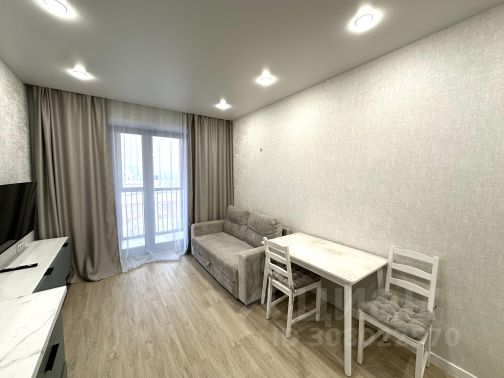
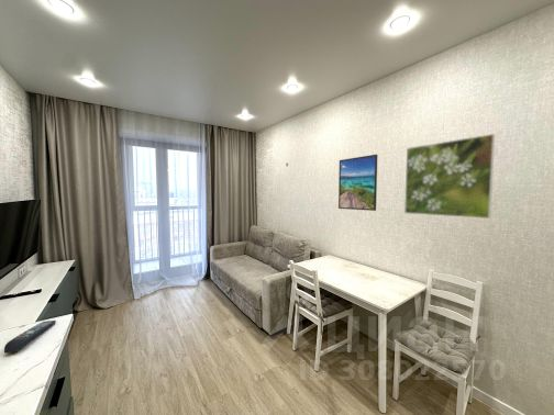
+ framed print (356, 183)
+ remote control (32, 333)
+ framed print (443, 179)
